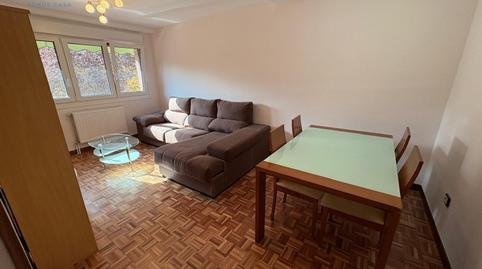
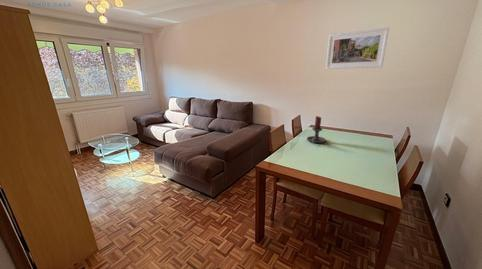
+ candle holder (316, 129)
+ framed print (354, 50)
